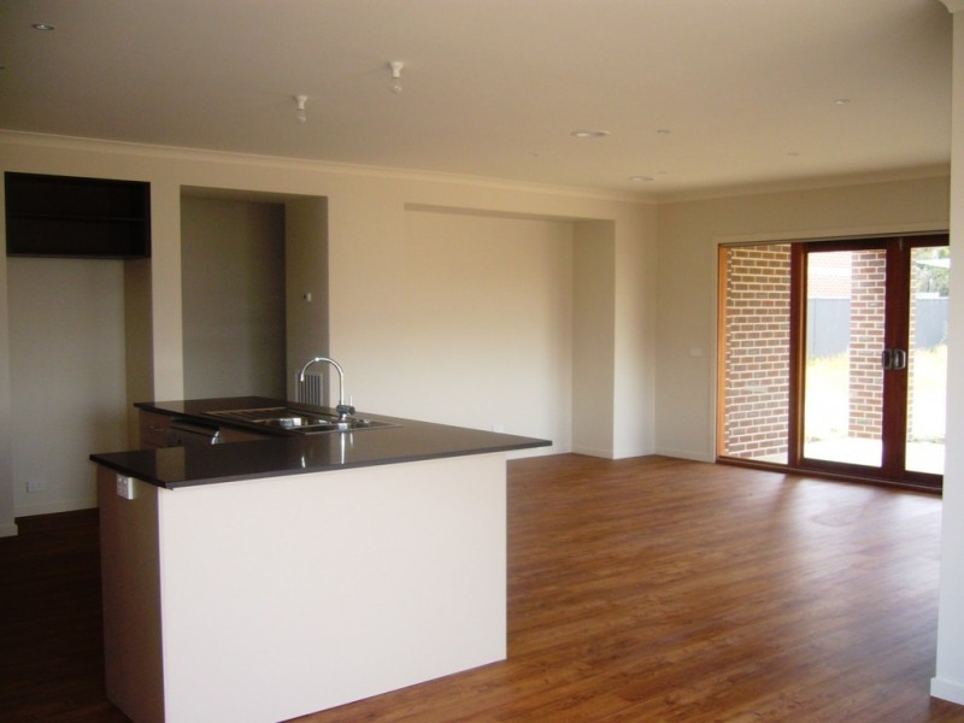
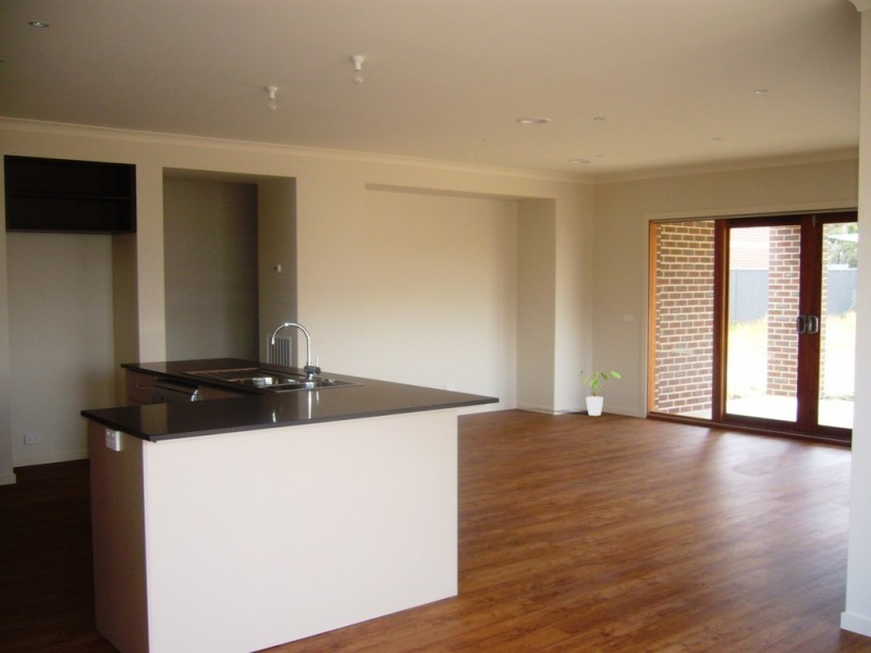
+ house plant (597, 392)
